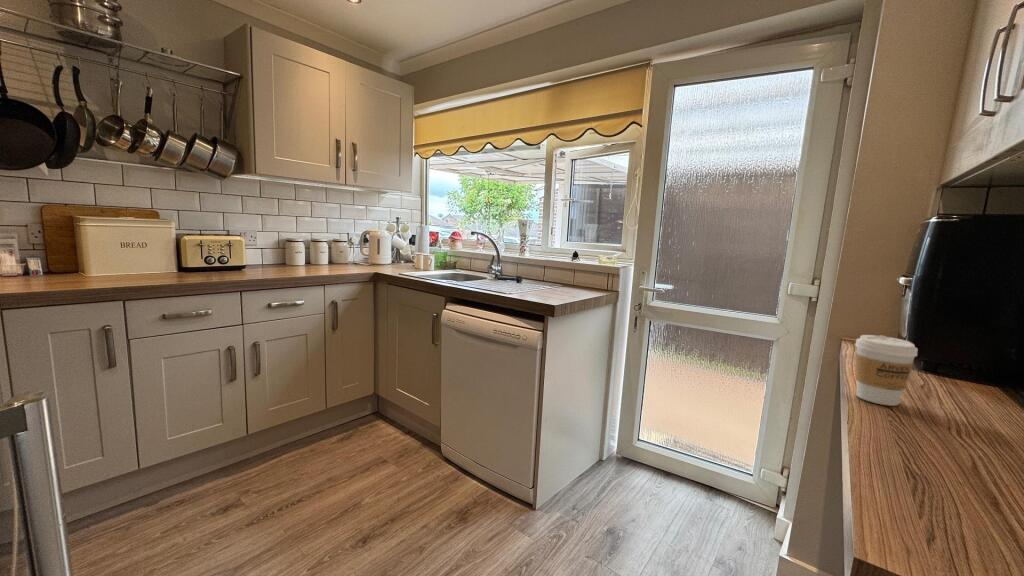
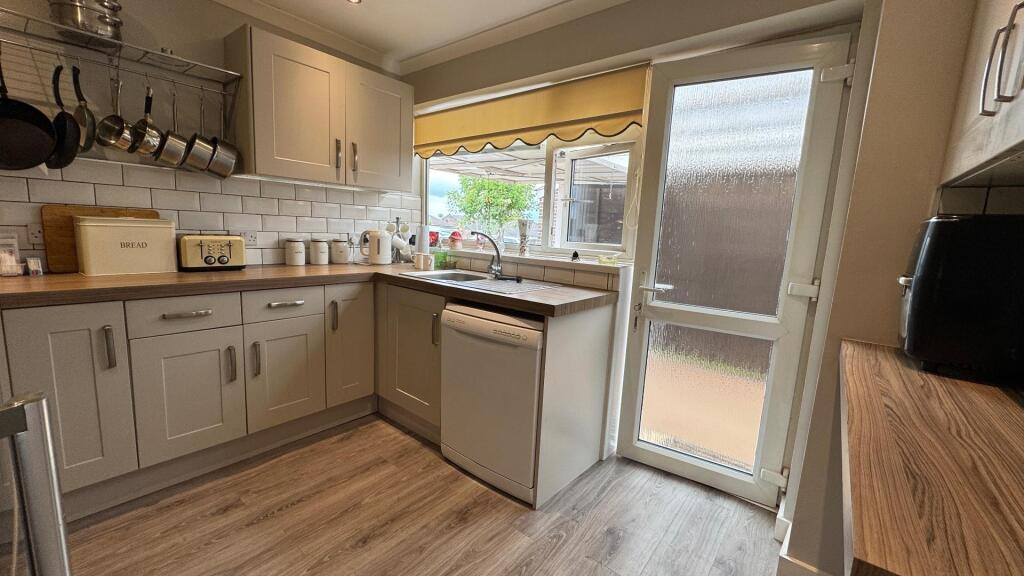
- coffee cup (881, 369)
